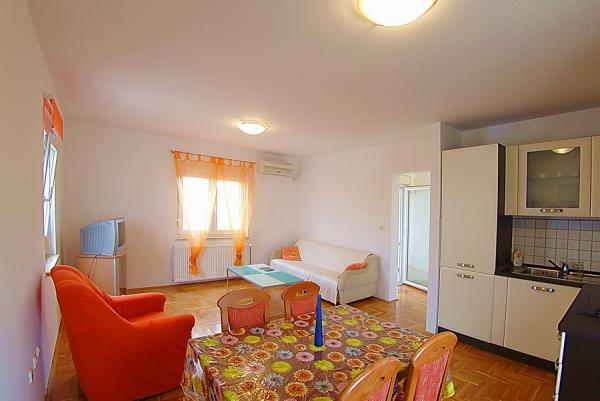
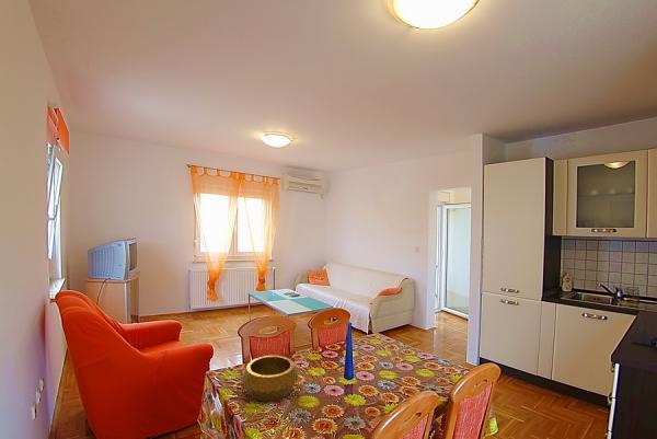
+ decorative bowl (269, 377)
